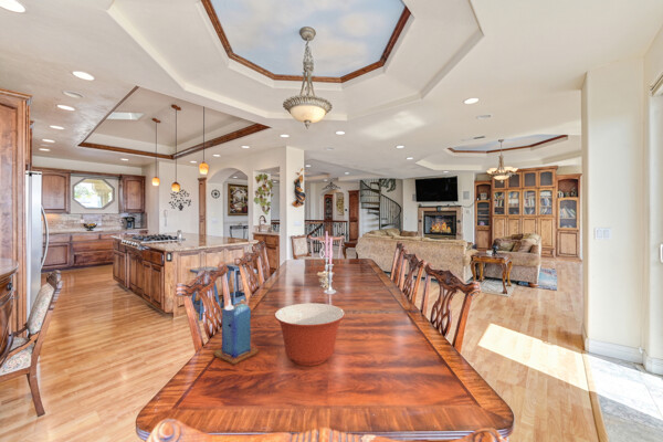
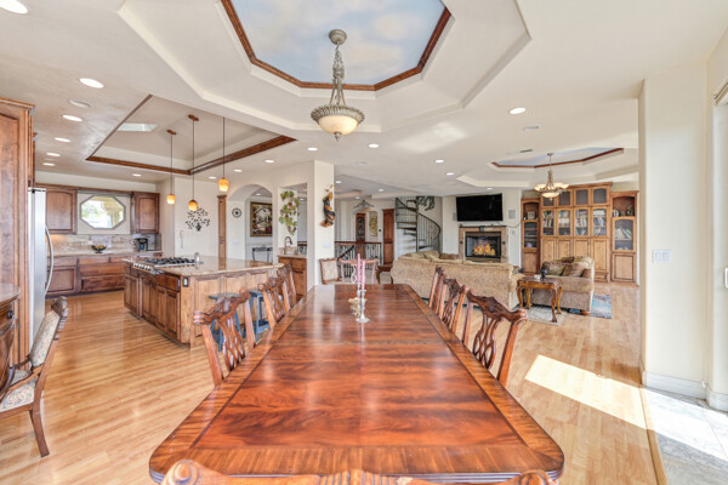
- mixing bowl (309, 335)
- candle (235, 327)
